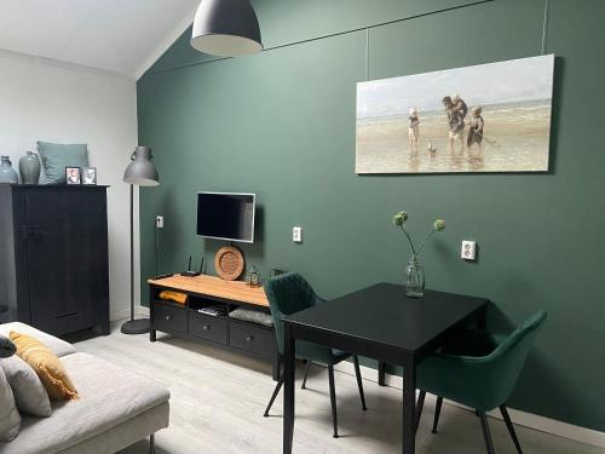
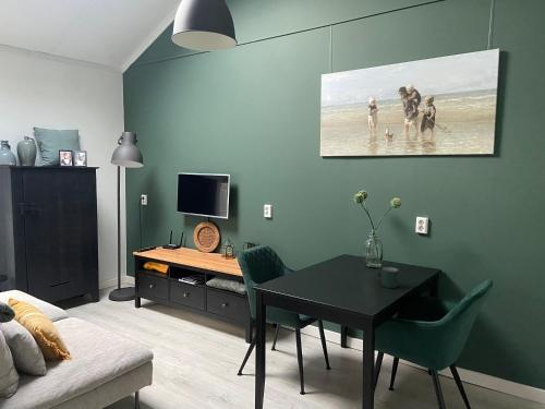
+ mug (386, 277)
